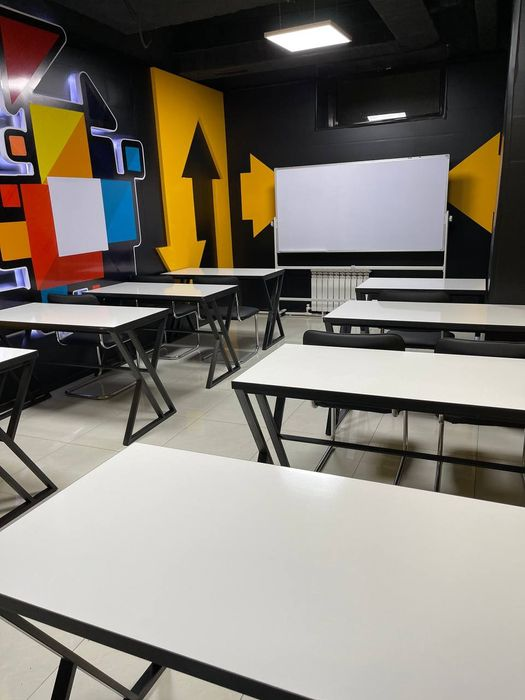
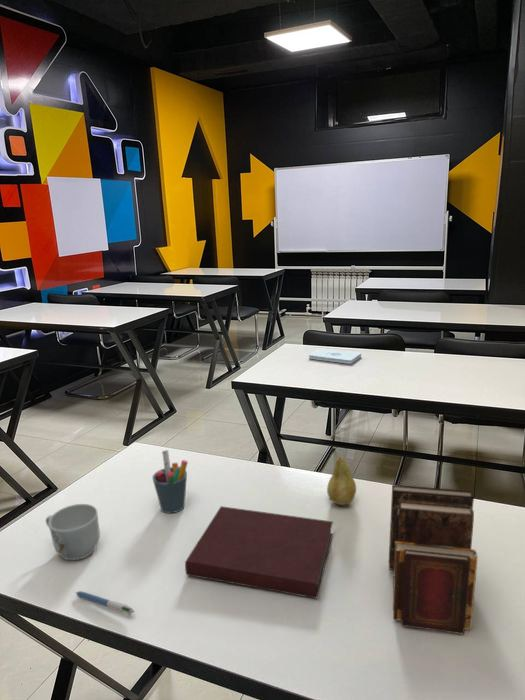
+ notepad (334, 355)
+ pen (104, 600)
+ mug (70, 531)
+ pen holder (171, 482)
+ notebook (263, 547)
+ fruit (341, 477)
+ book (428, 525)
